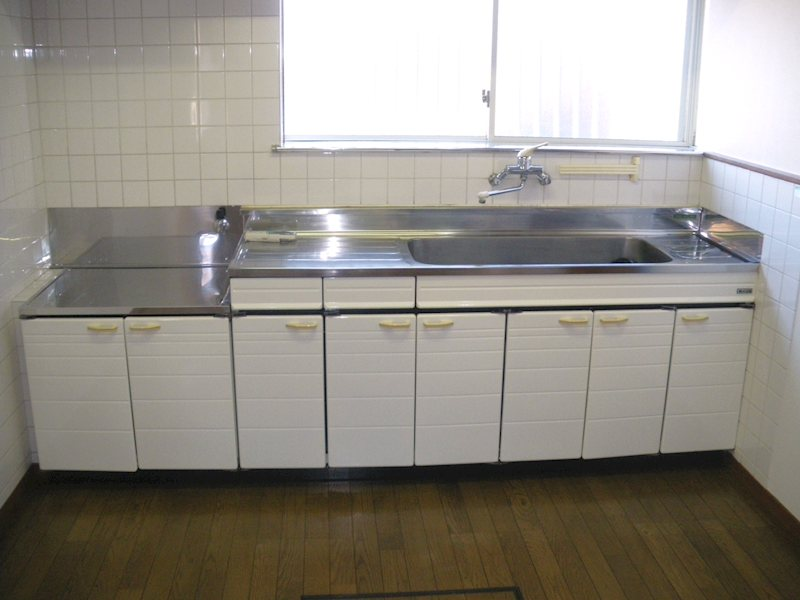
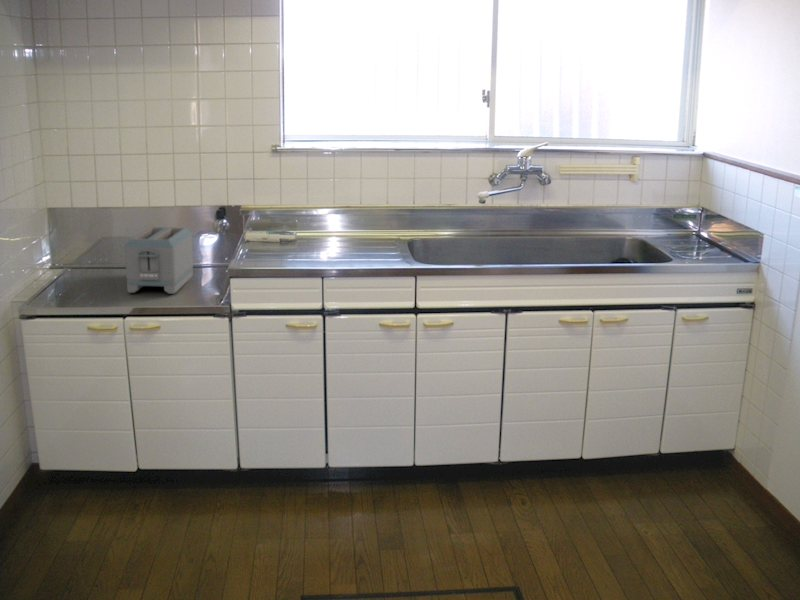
+ toaster (159, 260)
